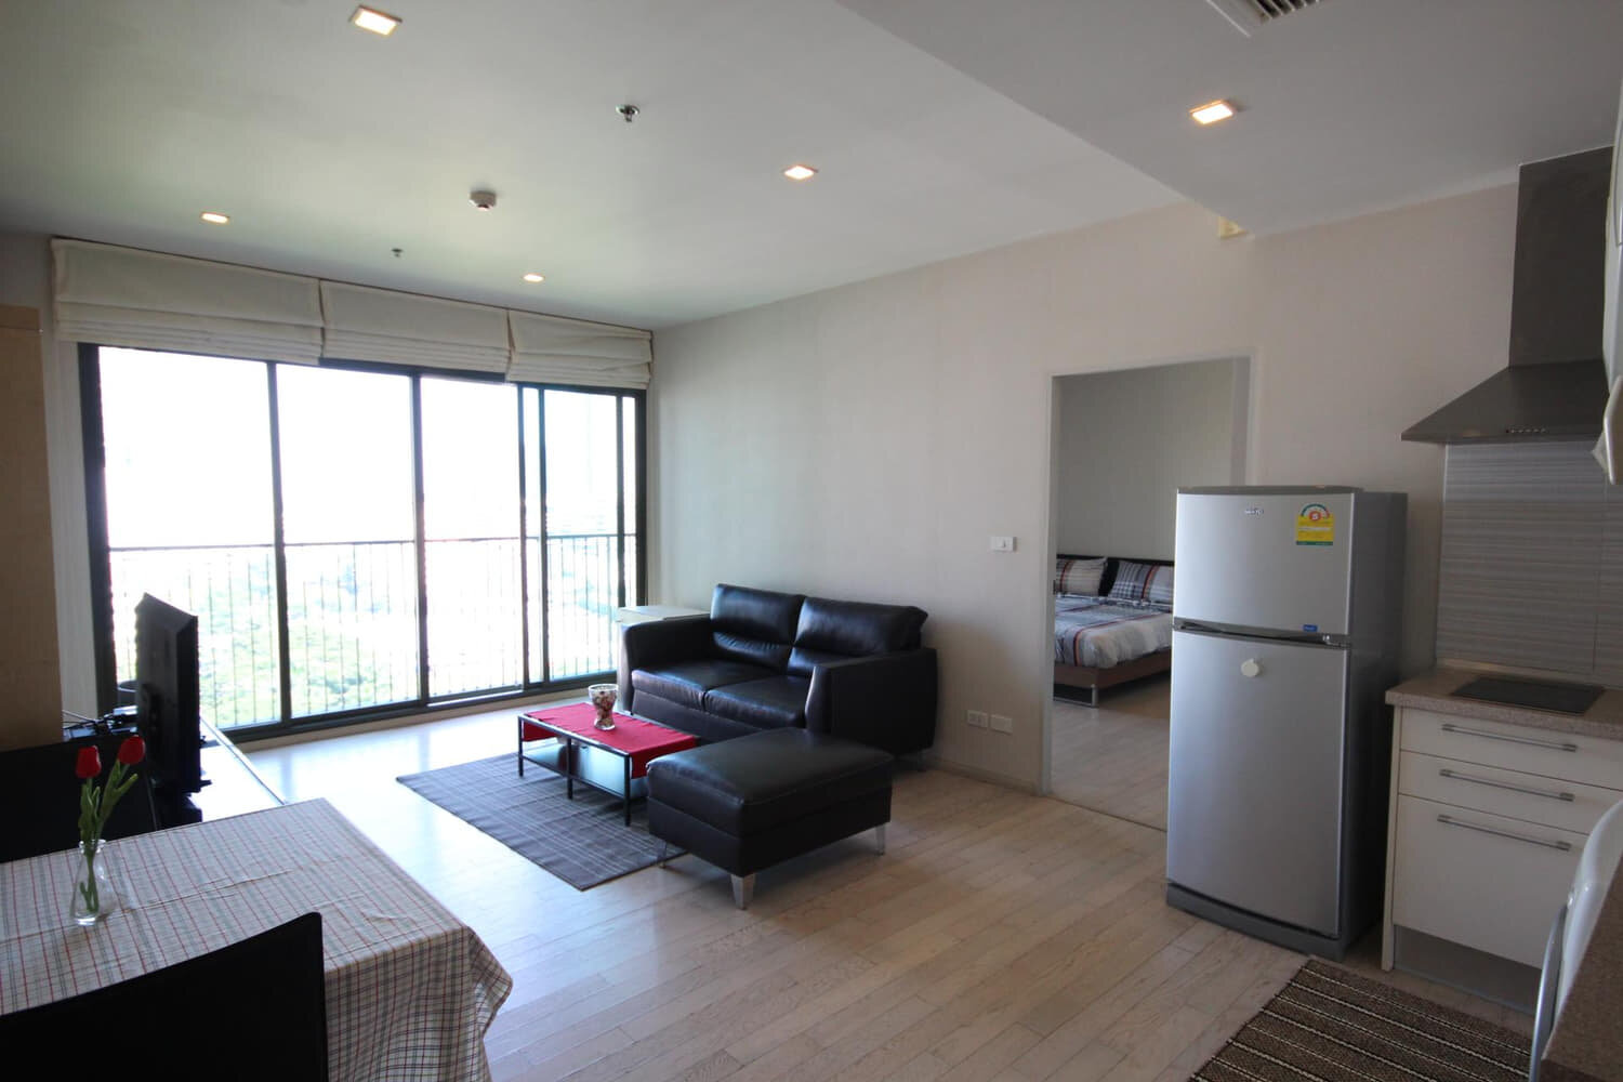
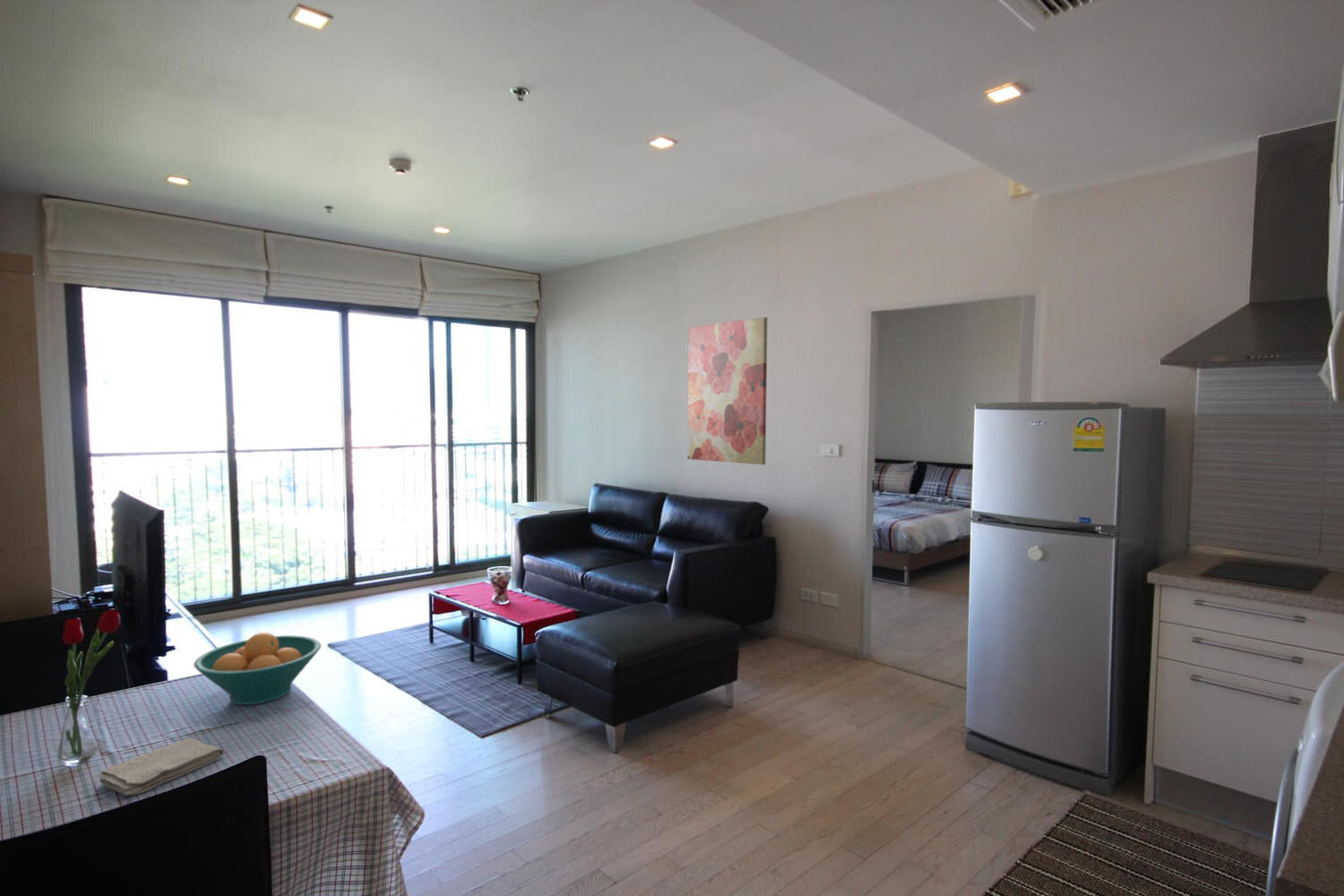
+ wall art (725, 392)
+ washcloth (162, 763)
+ fruit bowl (260, 664)
